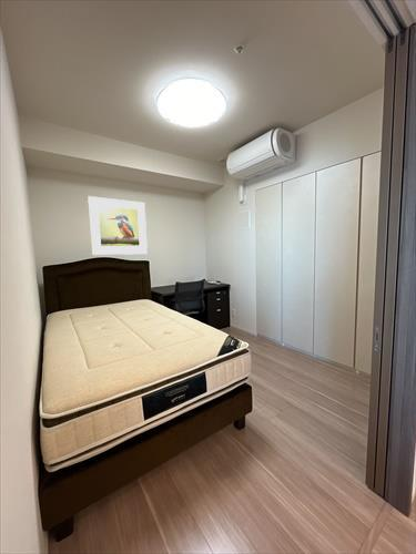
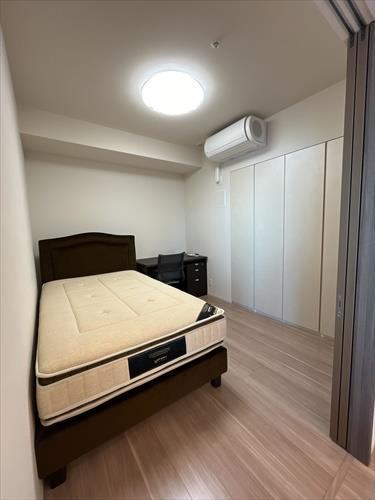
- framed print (120, 227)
